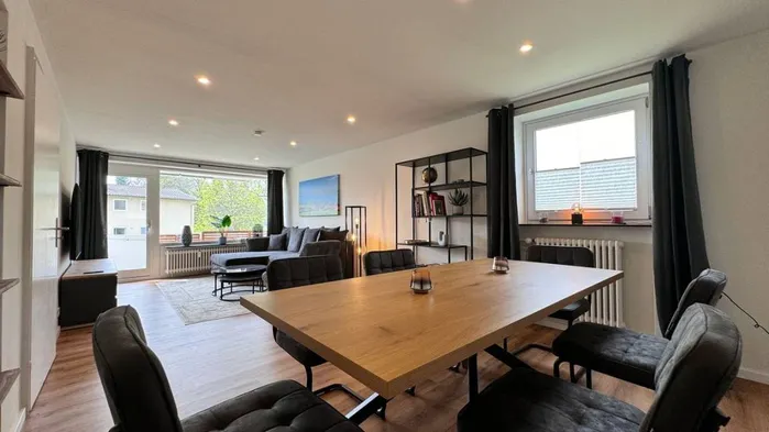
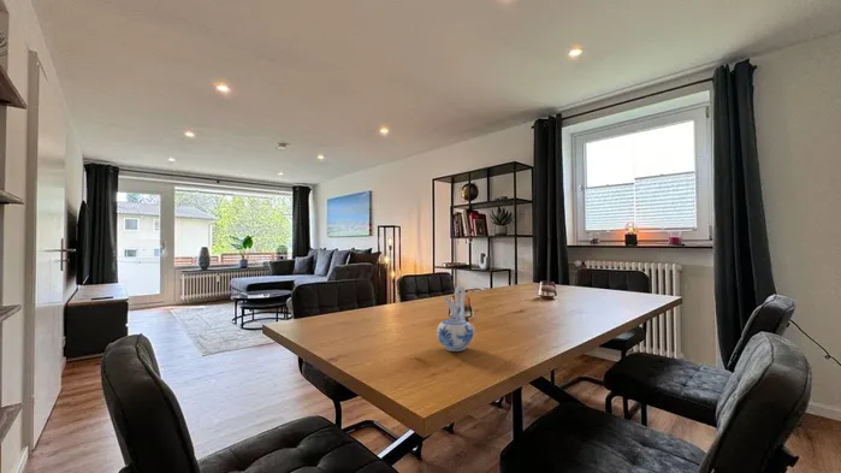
+ ceramic pitcher (455, 317)
